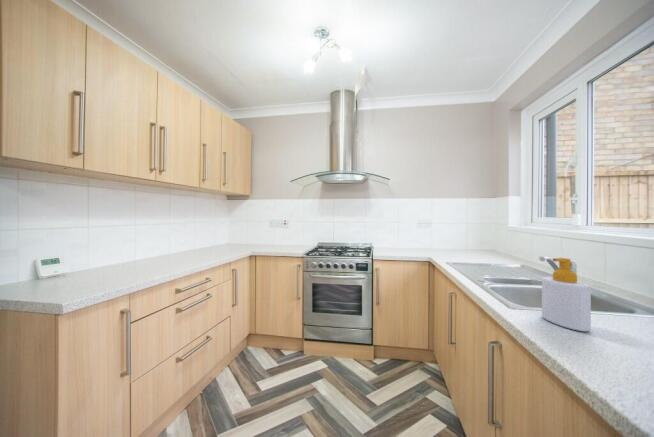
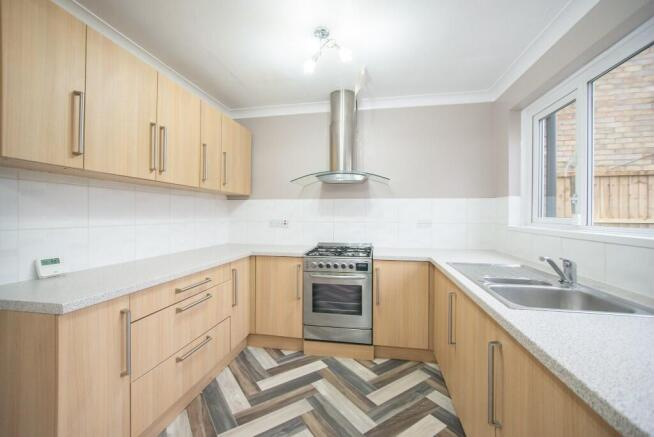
- soap bottle (564, 290)
